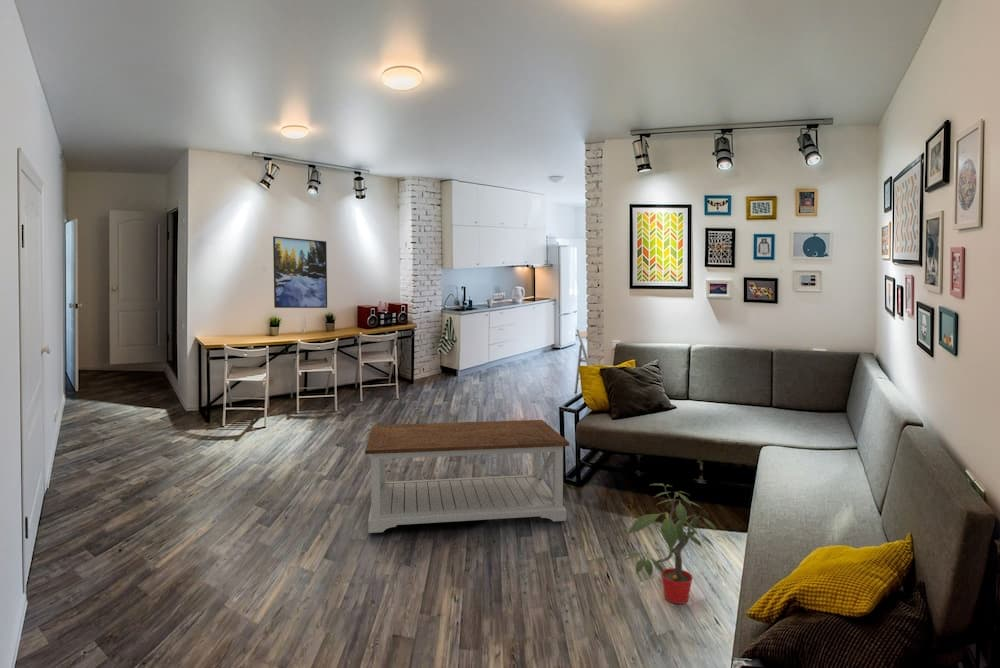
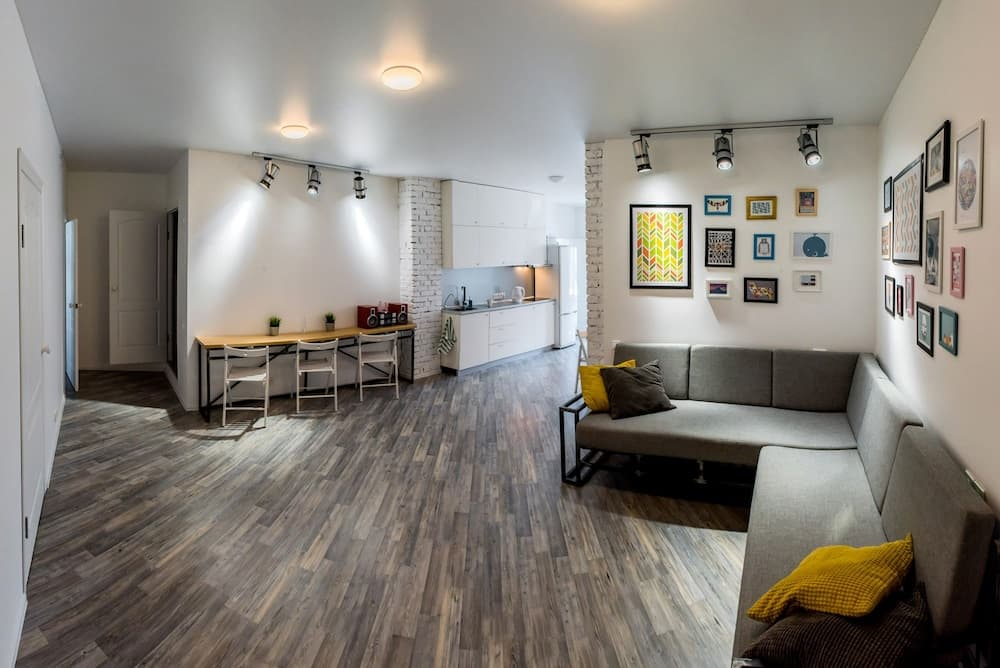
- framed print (301, 273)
- coffee table (464, 478)
- potted plant (671, 546)
